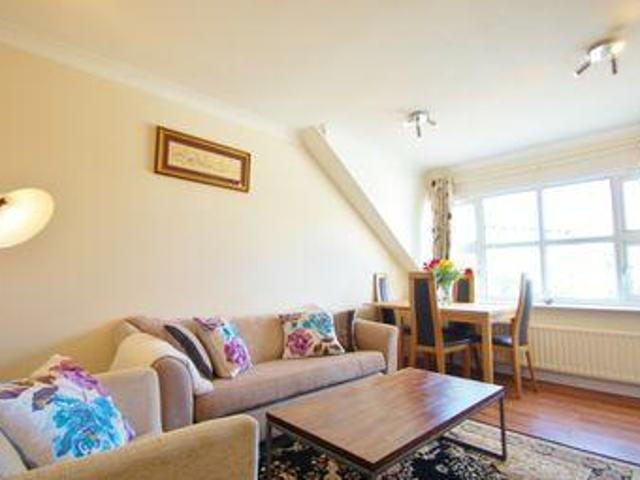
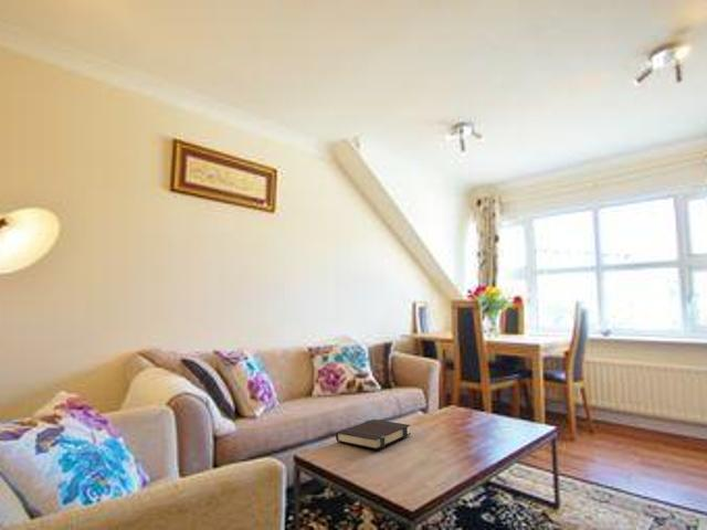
+ book (373, 433)
